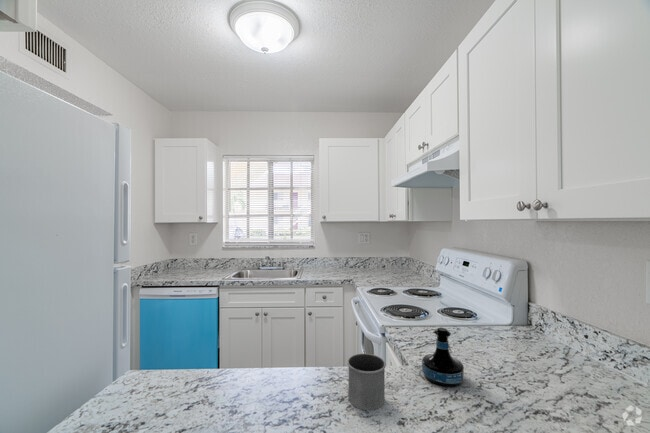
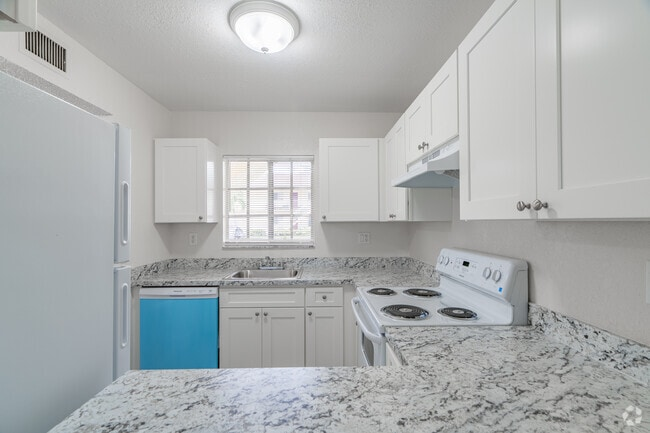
- mug (364, 378)
- tequila bottle (442, 353)
